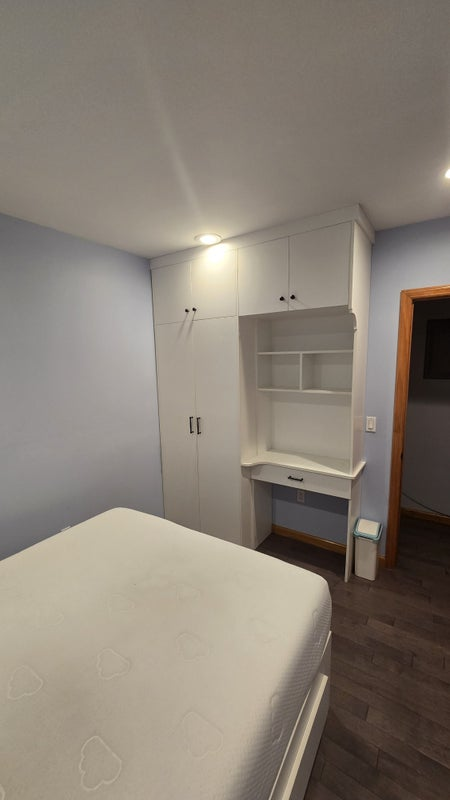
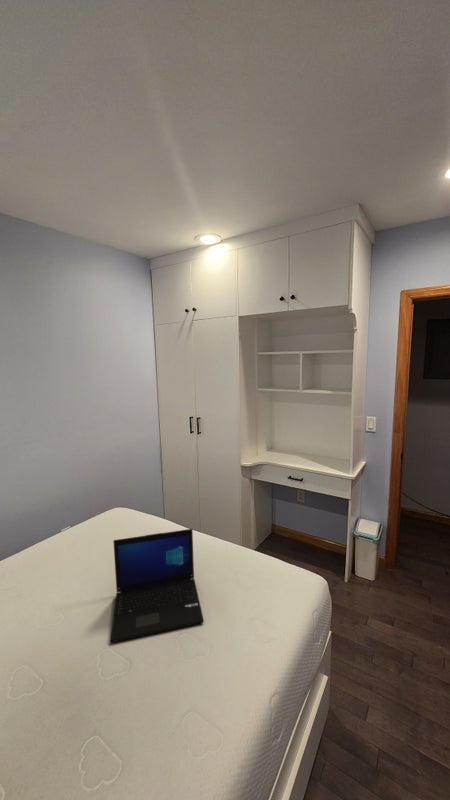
+ laptop (156, 579)
